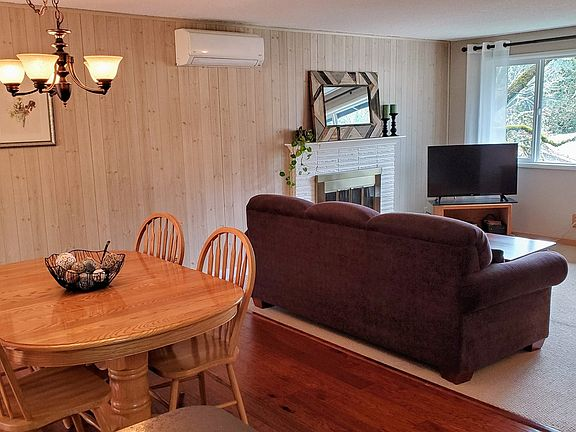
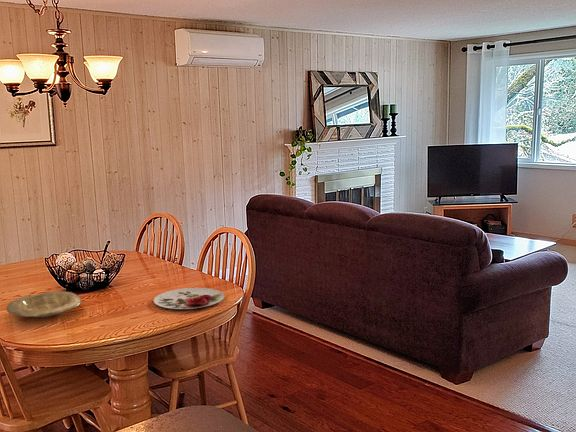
+ plate (189, 297)
+ plate (44, 307)
